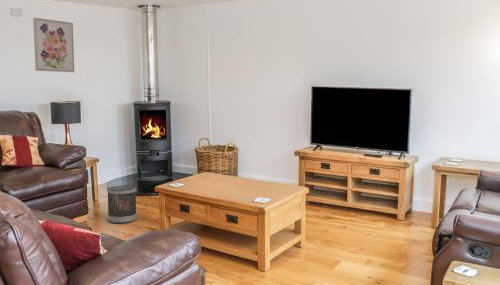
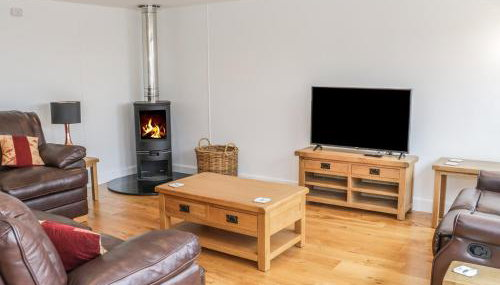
- wall art (54, 46)
- wastebasket (122, 203)
